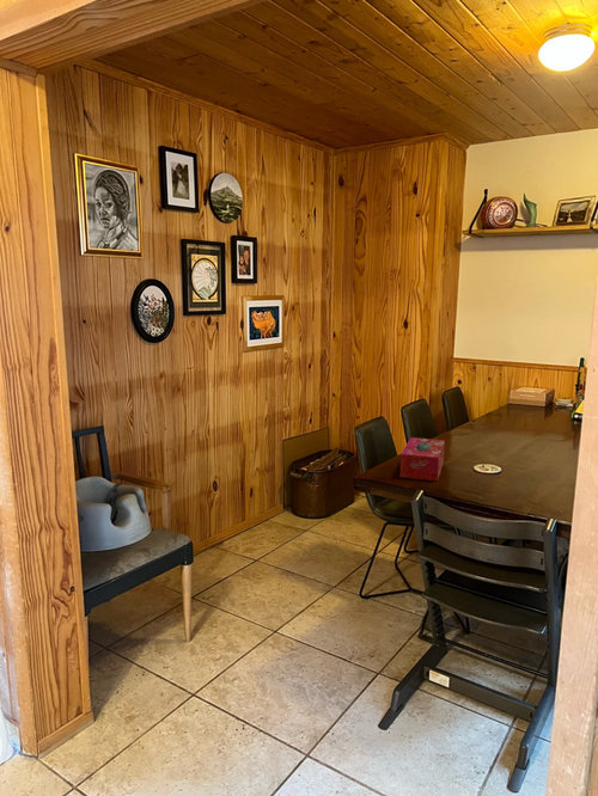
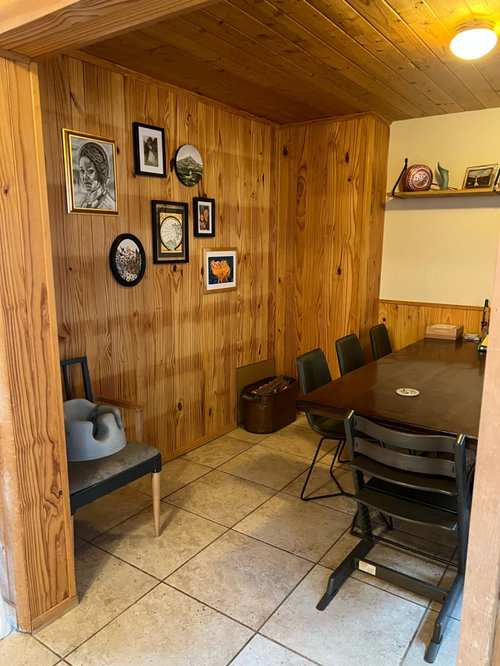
- tissue box (422, 458)
